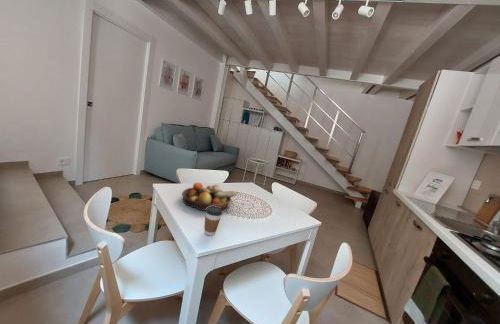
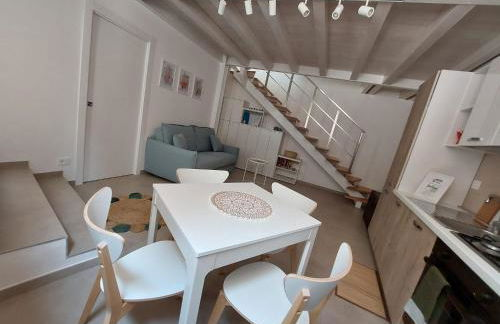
- fruit bowl (208, 193)
- coffee cup (212, 220)
